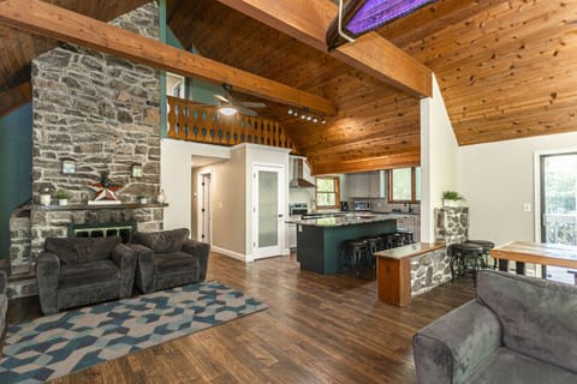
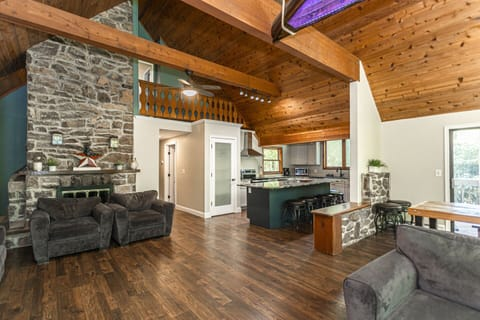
- rug (148, 314)
